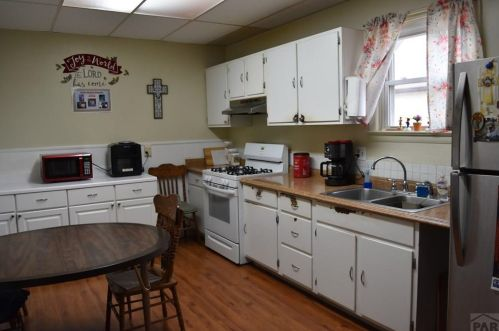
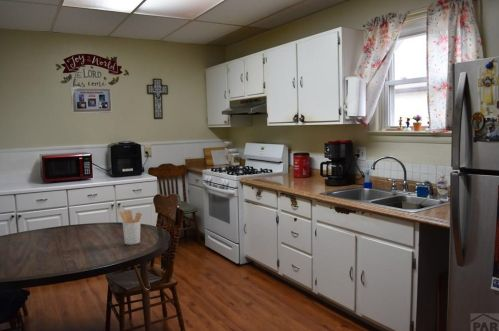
+ utensil holder (129, 226)
